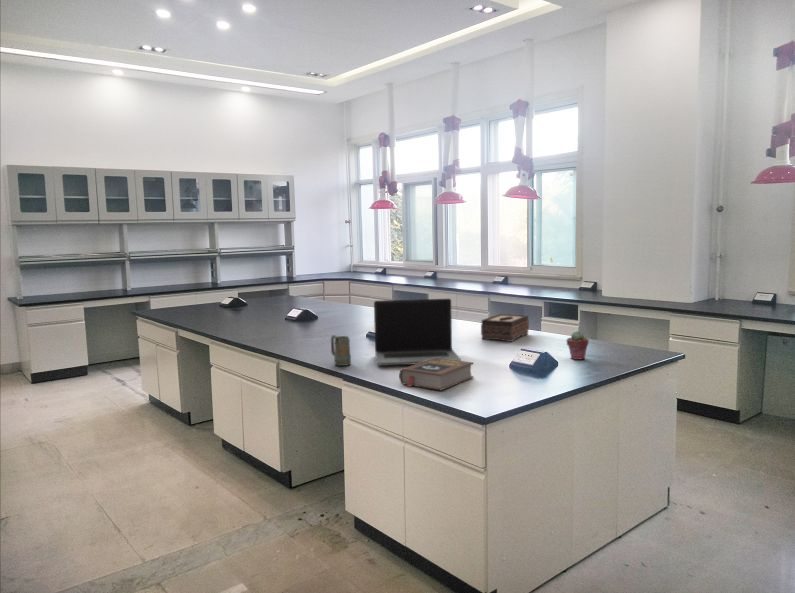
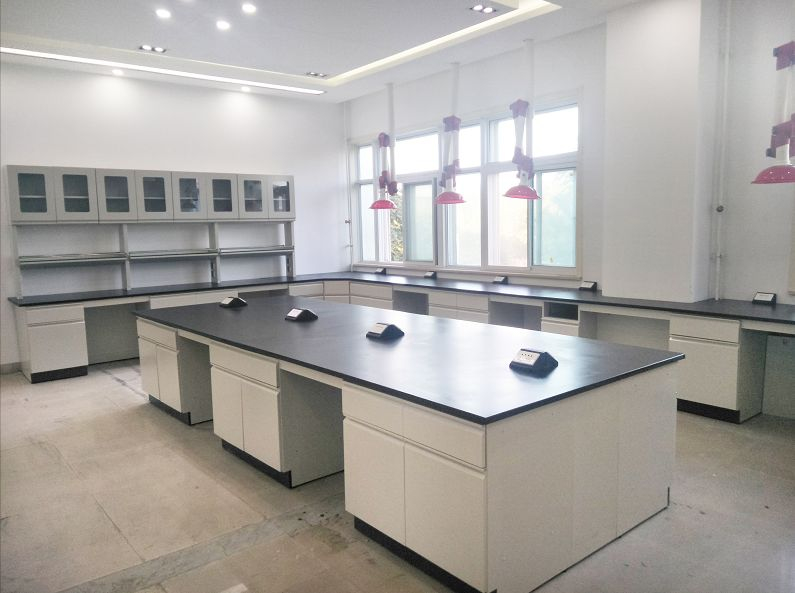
- tissue box (505, 327)
- laptop computer (415, 331)
- potted succulent (577, 344)
- mug (340, 349)
- book (435, 373)
